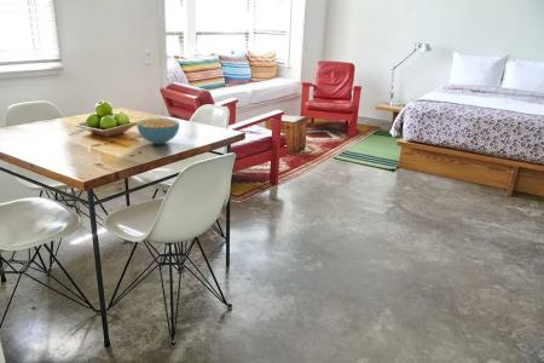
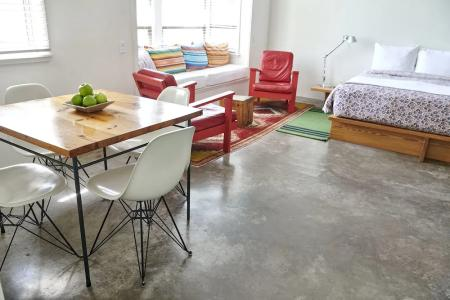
- cereal bowl (158, 132)
